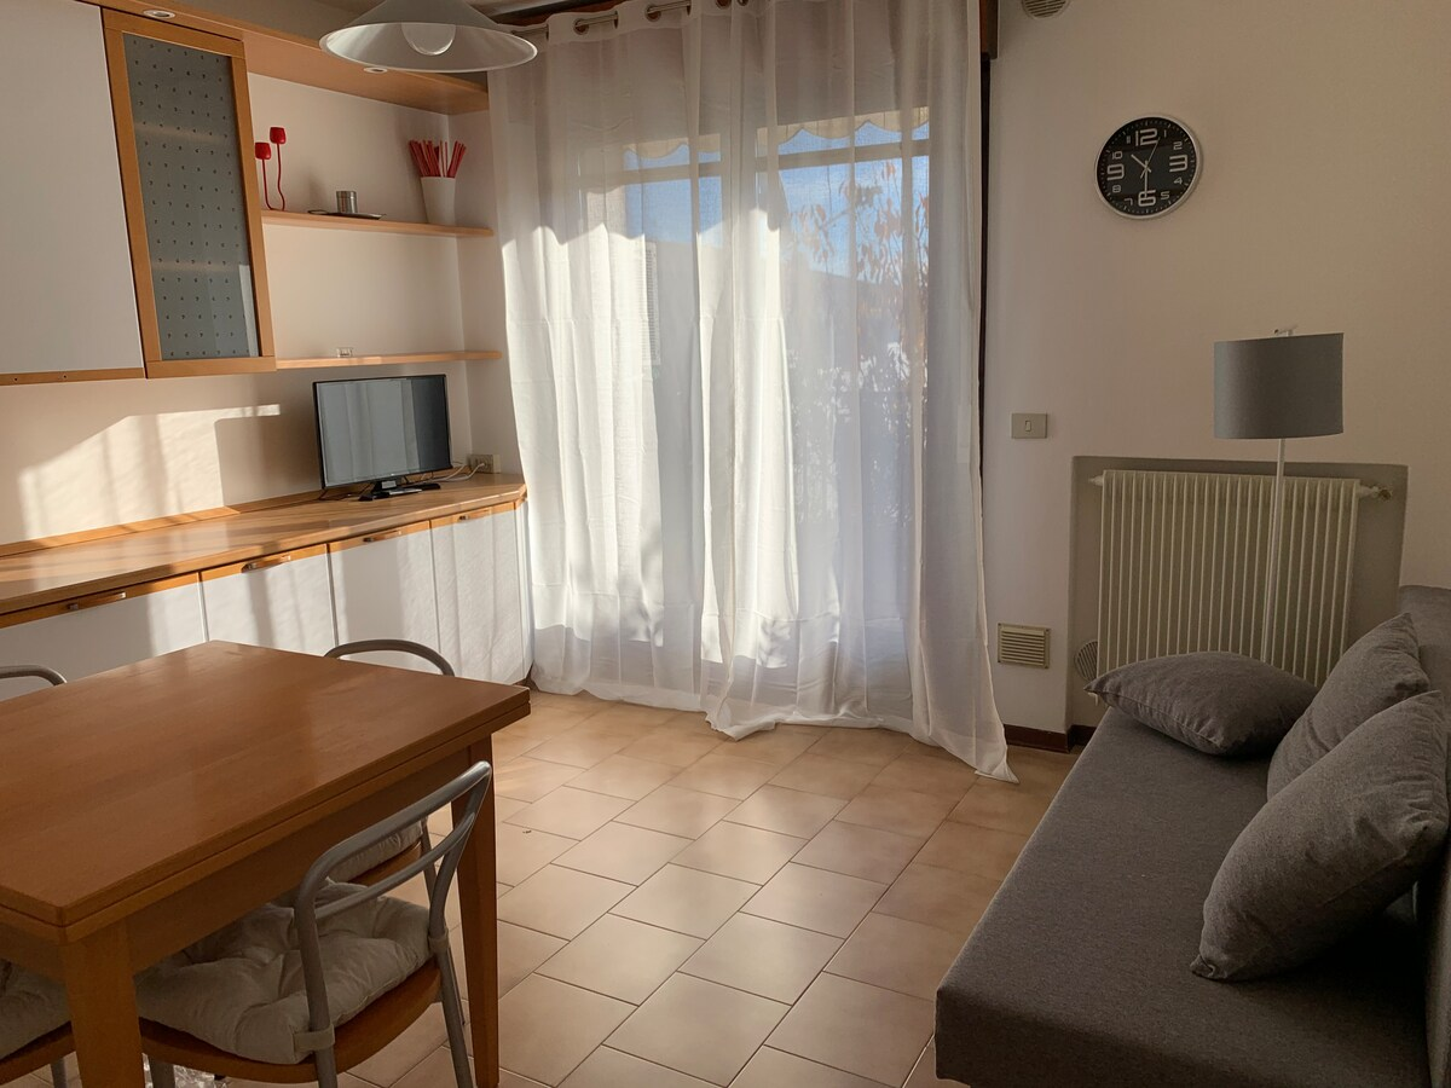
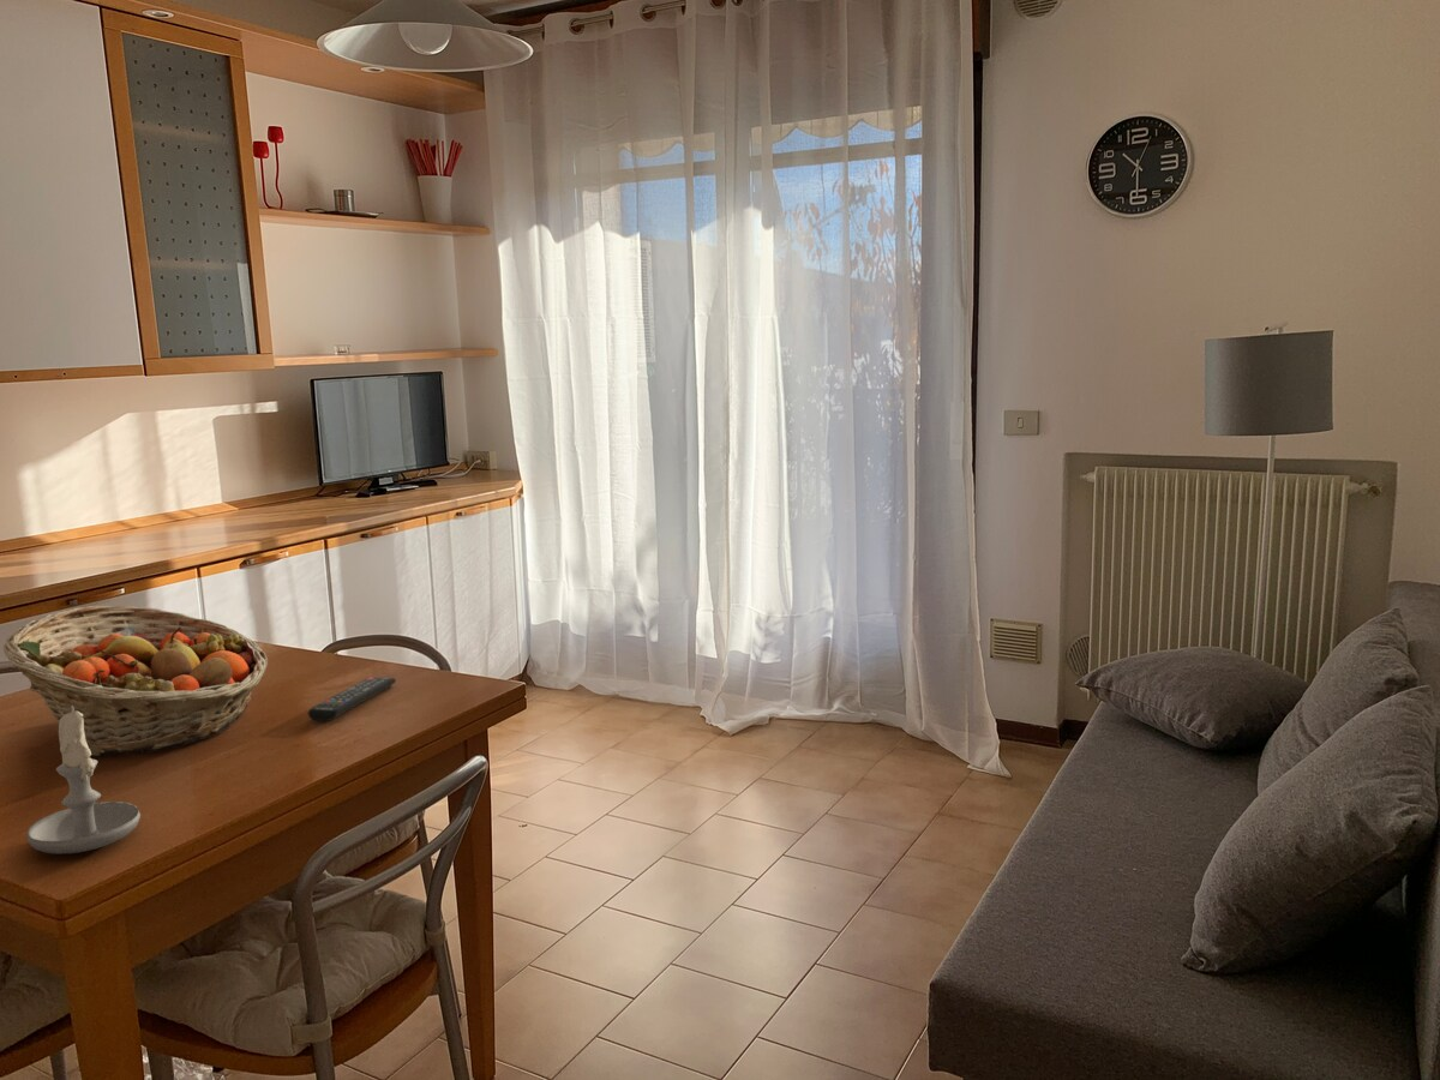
+ candle (78, 774)
+ remote control (354, 697)
+ fruit basket (145, 671)
